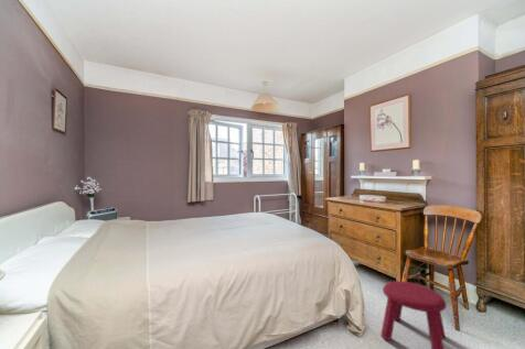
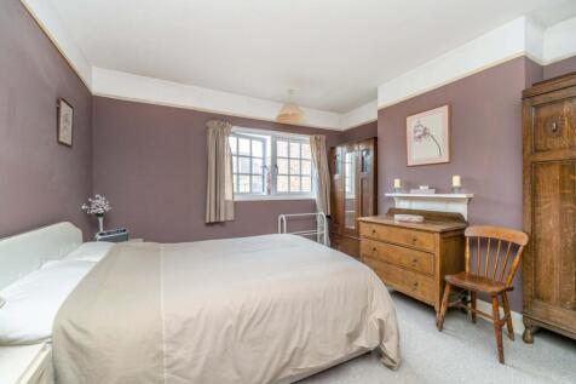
- stool (415, 309)
